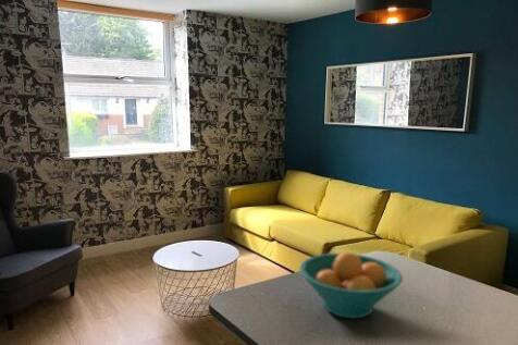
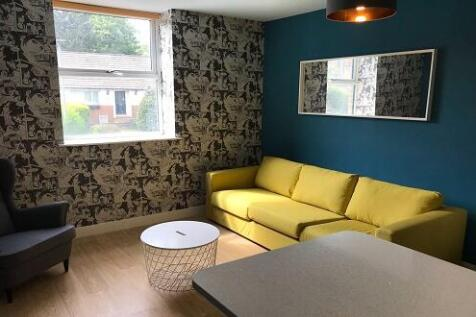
- fruit bowl (348, 280)
